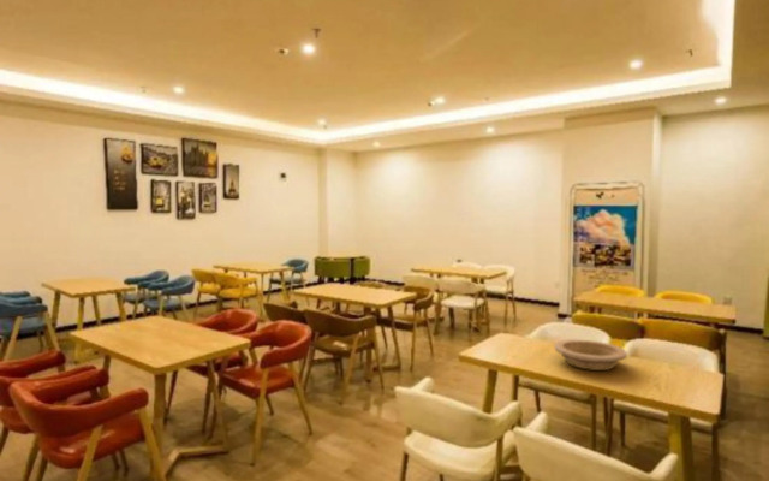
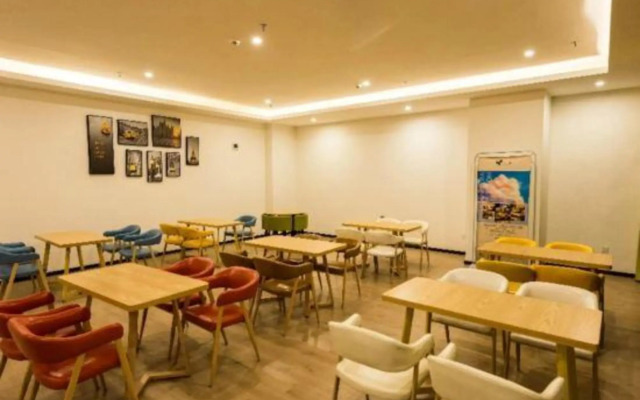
- bowl (589, 355)
